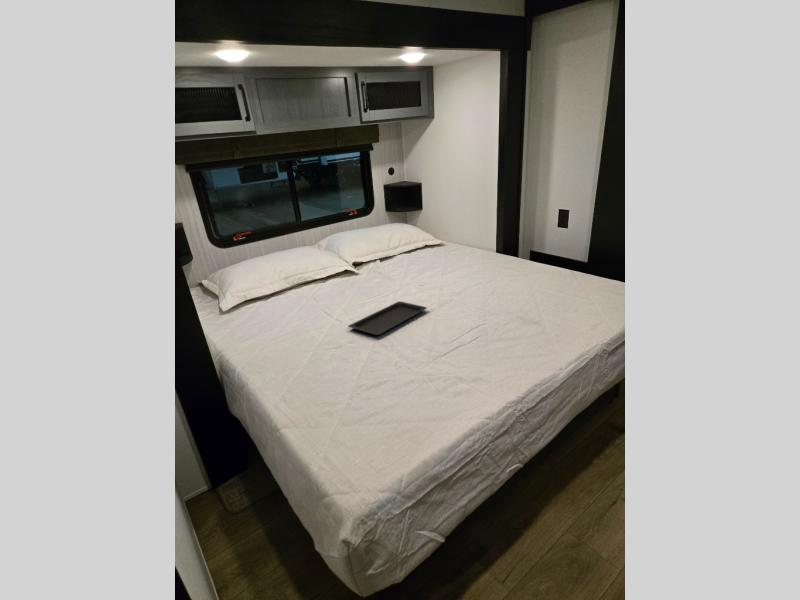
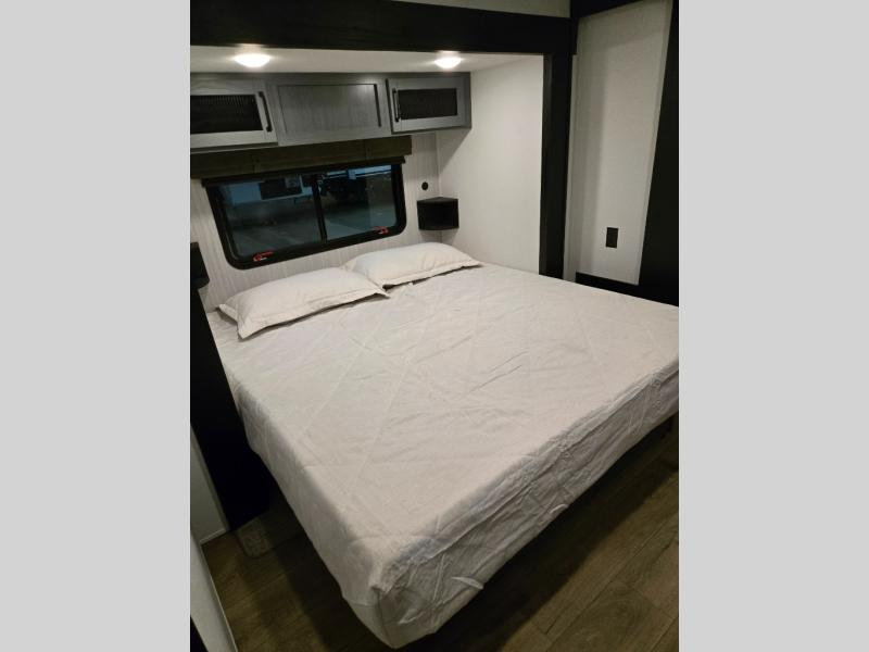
- serving tray (389, 318)
